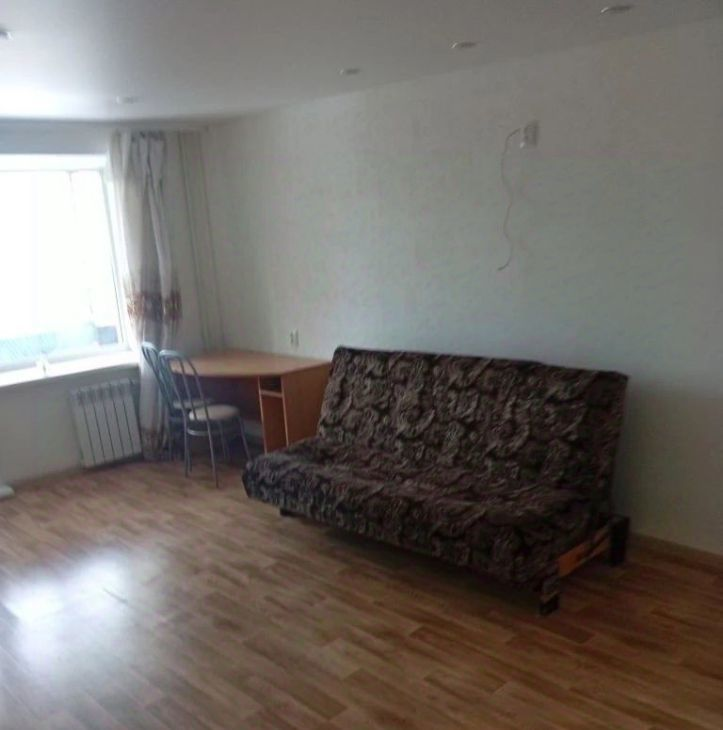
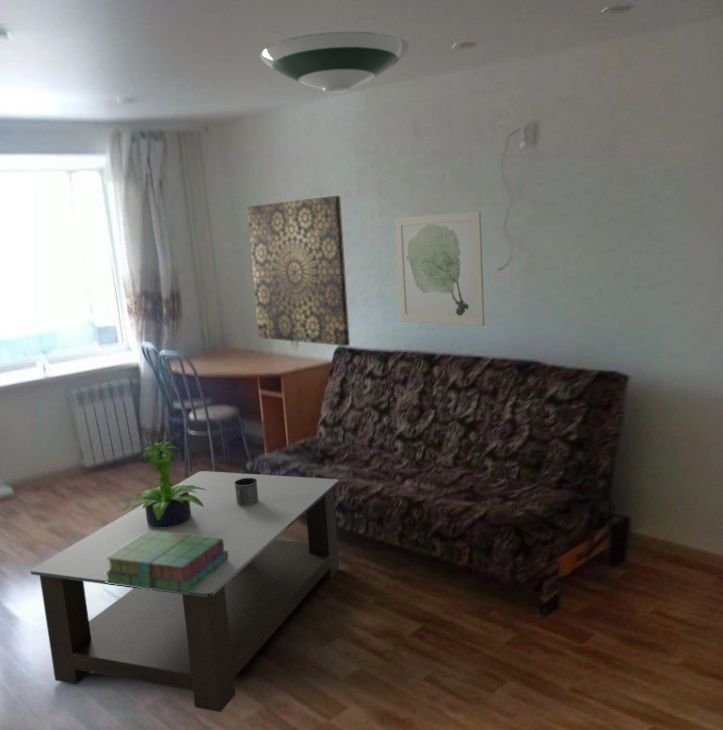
+ stack of books (166, 558)
+ coffee table (212, 573)
+ wall art (438, 270)
+ wall art (296, 272)
+ potted plant (163, 480)
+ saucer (336, 71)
+ mug (245, 492)
